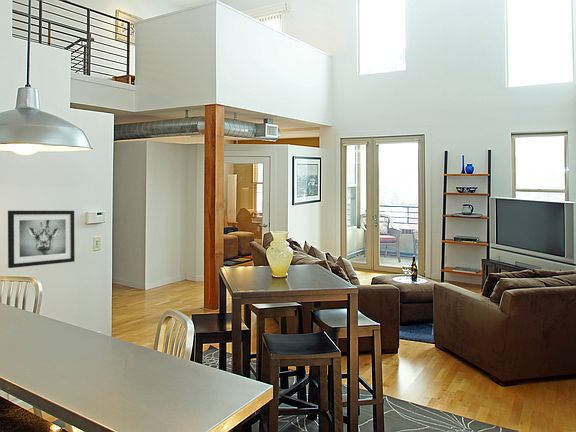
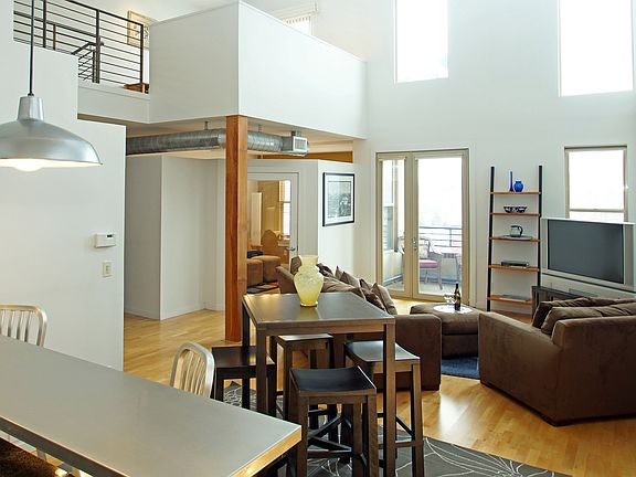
- wall art (43, 237)
